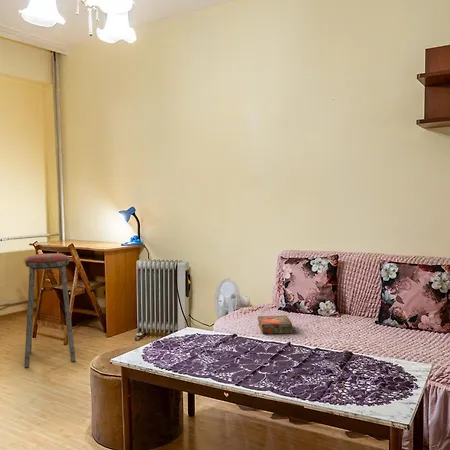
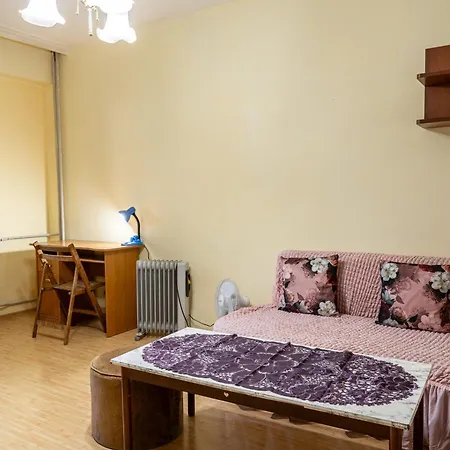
- music stool (33, 305)
- book (274, 324)
